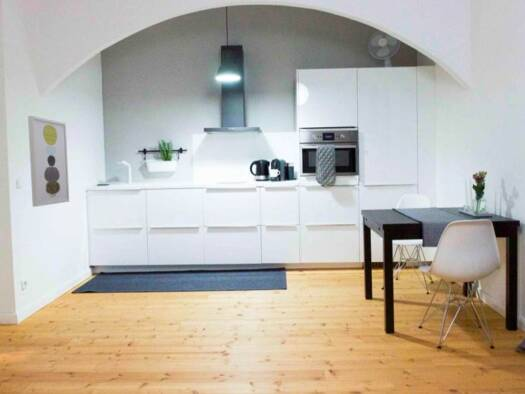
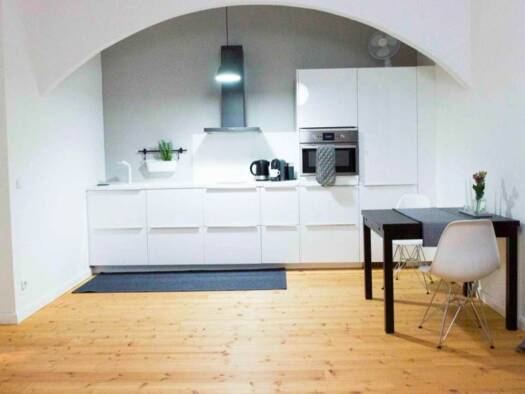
- wall art (51, 162)
